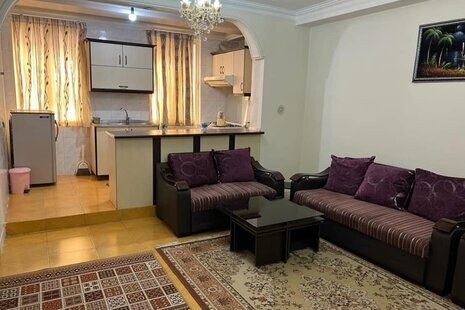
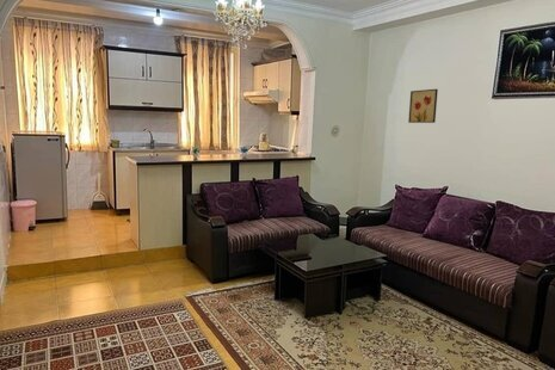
+ wall art (423, 106)
